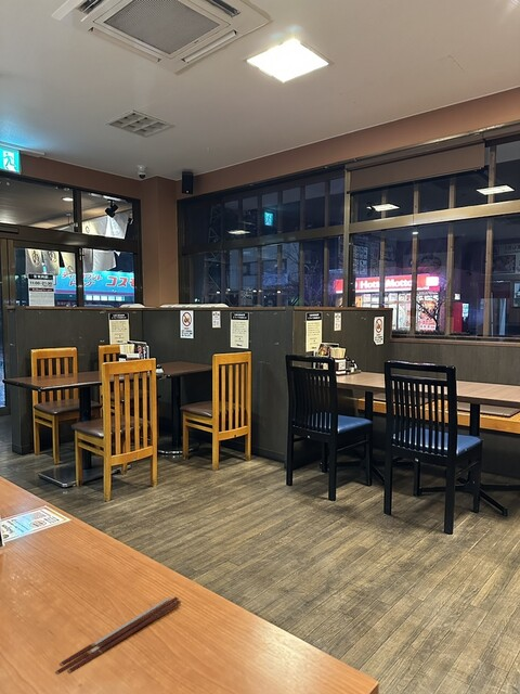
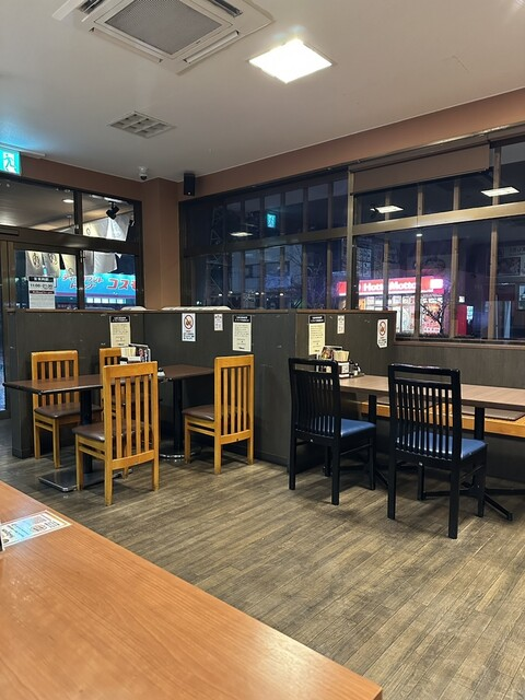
- chopsticks (123, 631)
